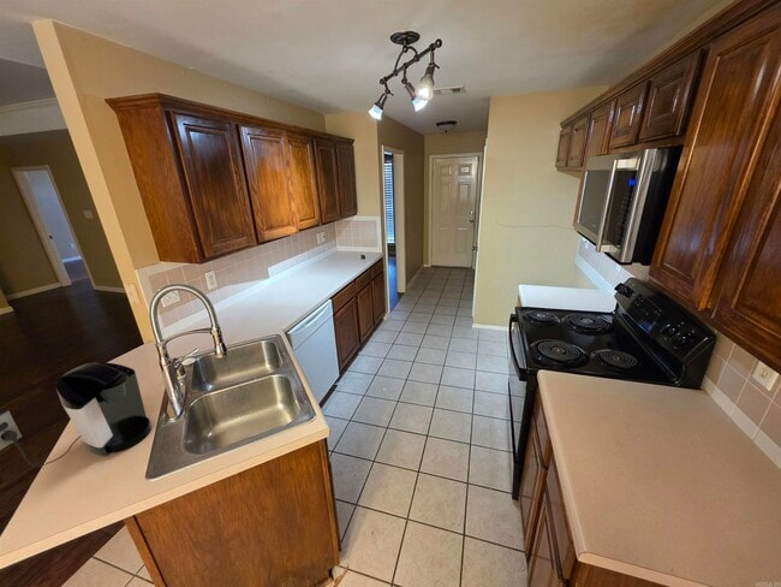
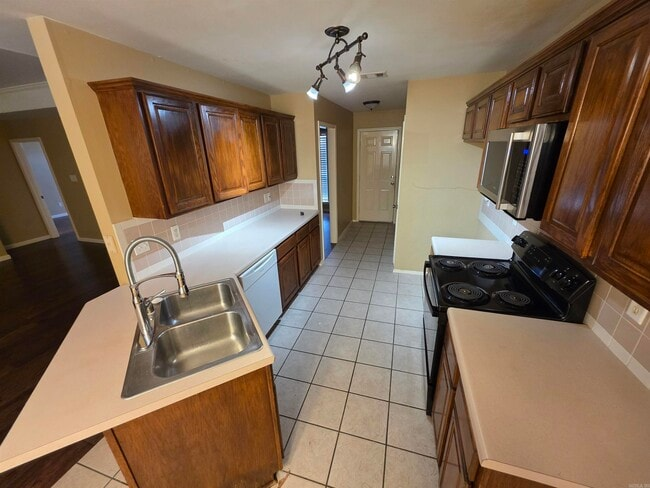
- coffee maker (88, 414)
